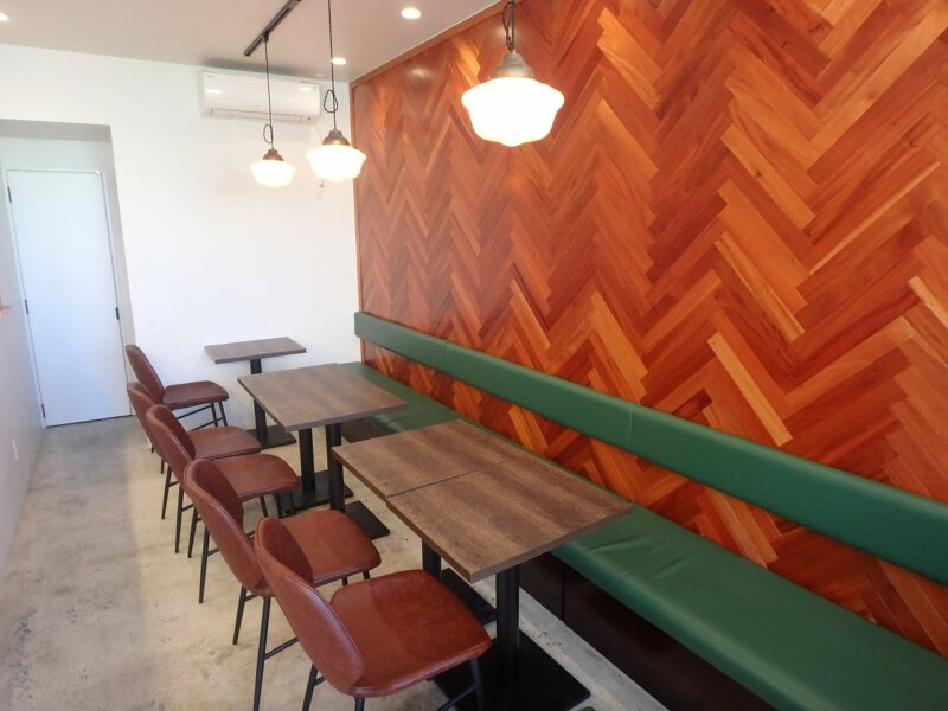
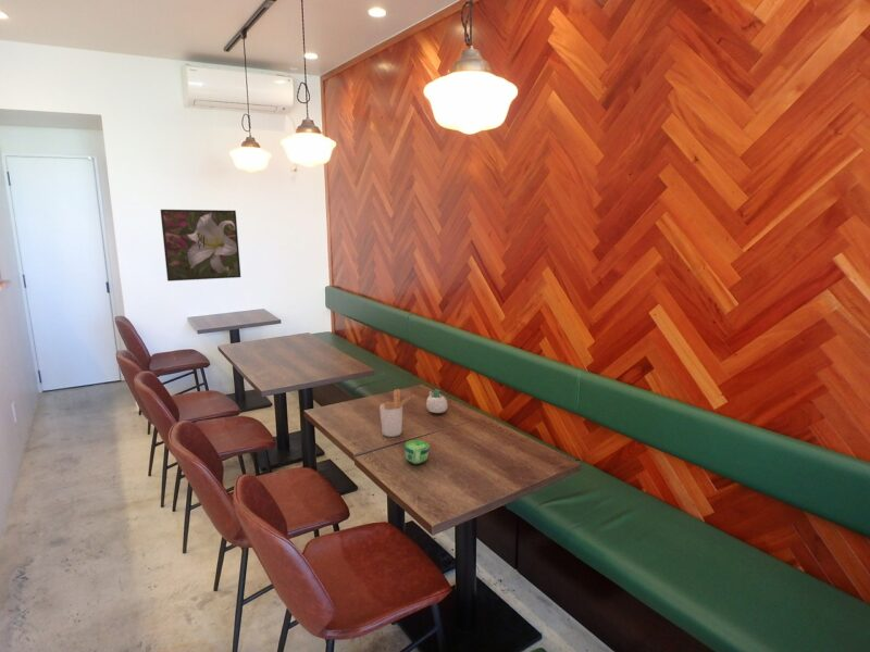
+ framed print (202, 244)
+ succulent planter (436, 400)
+ utensil holder (396, 413)
+ cup (418, 453)
